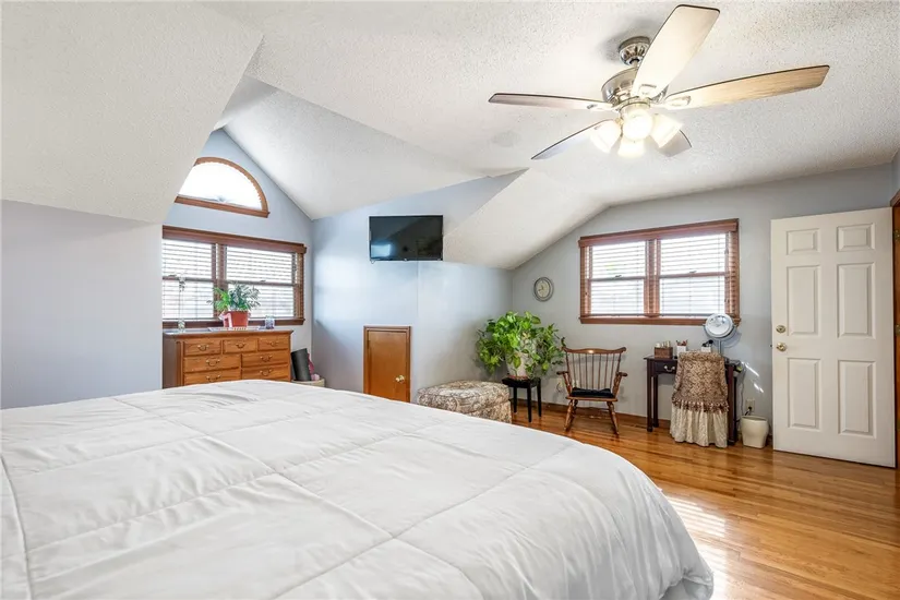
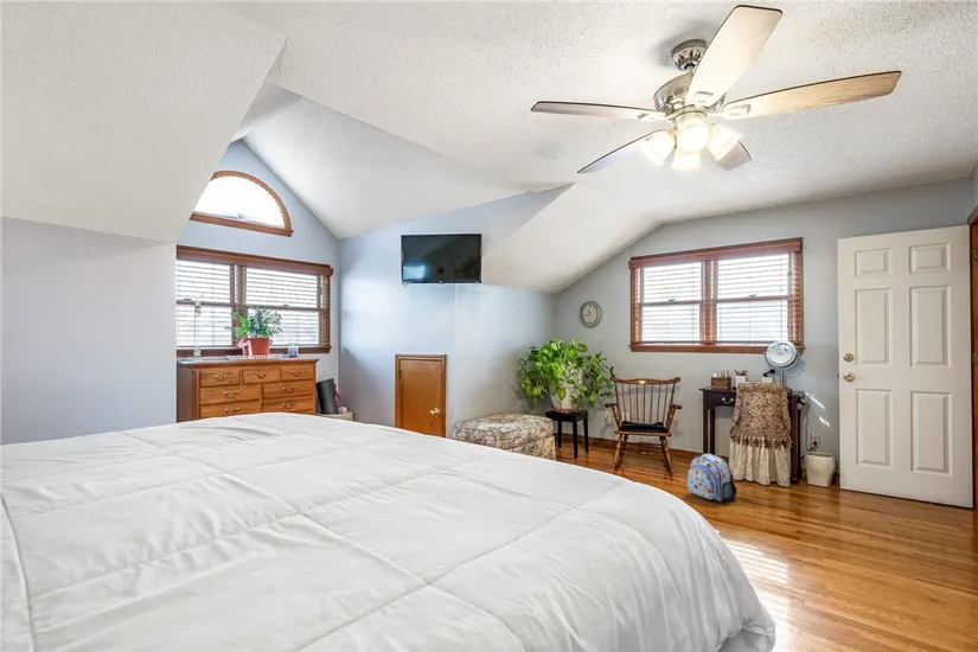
+ backpack (708, 475)
